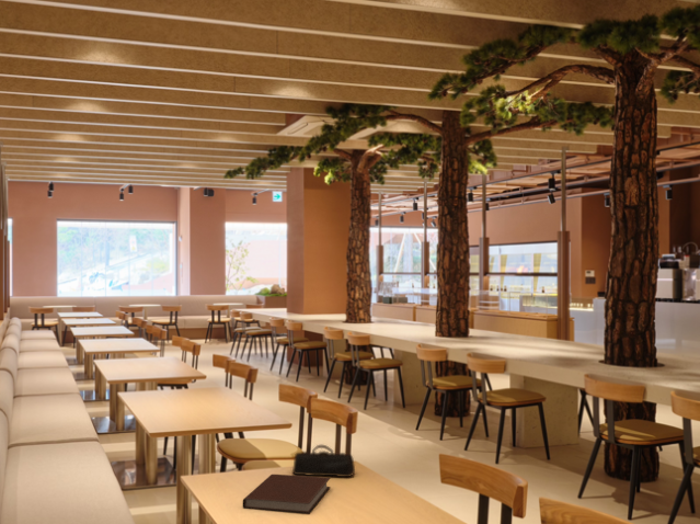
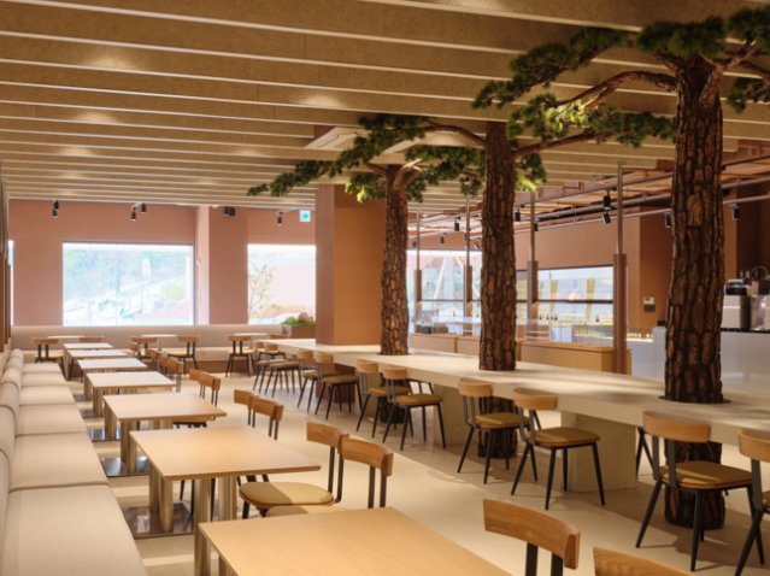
- pencil case (323, 458)
- notebook (288, 492)
